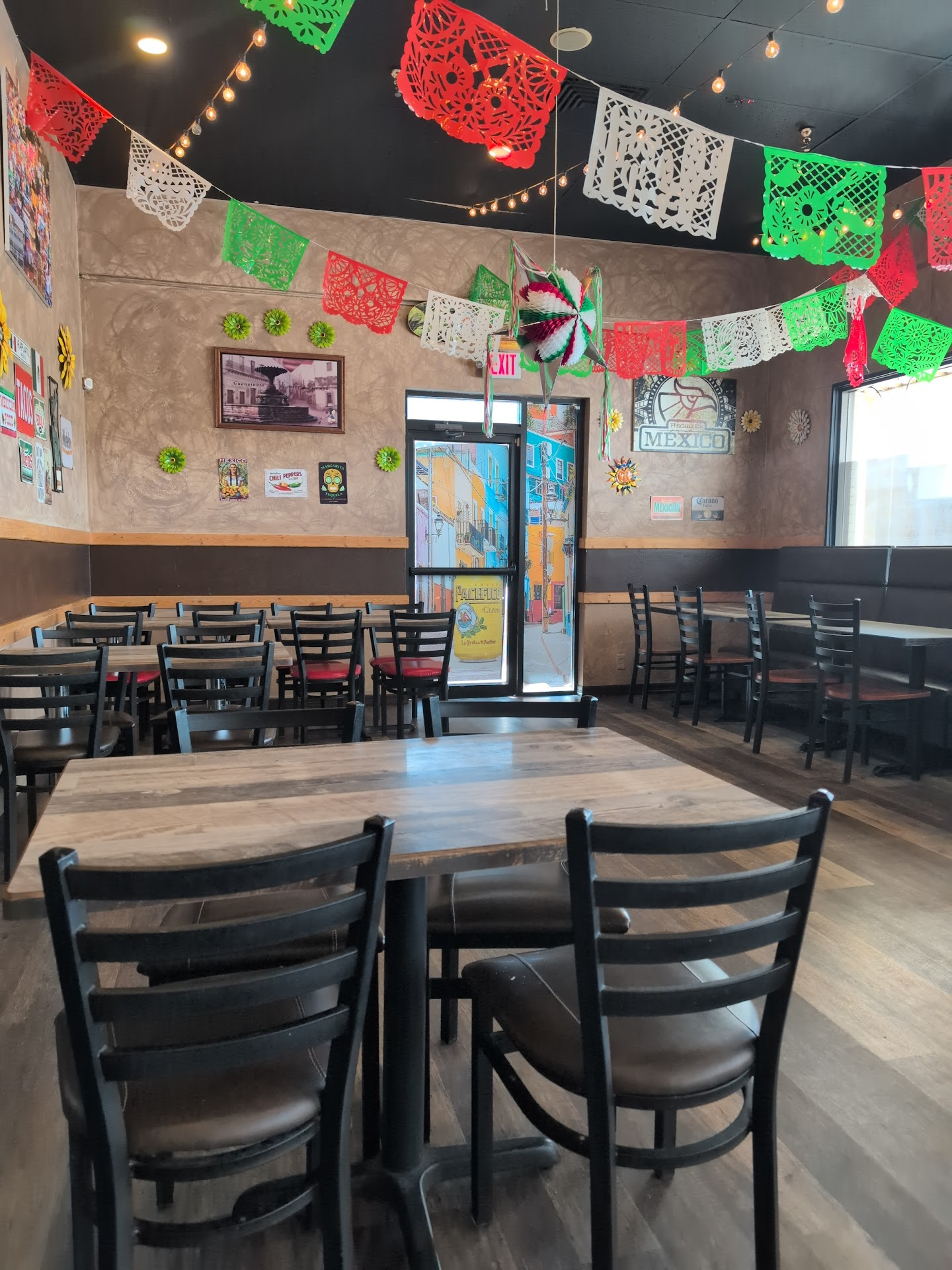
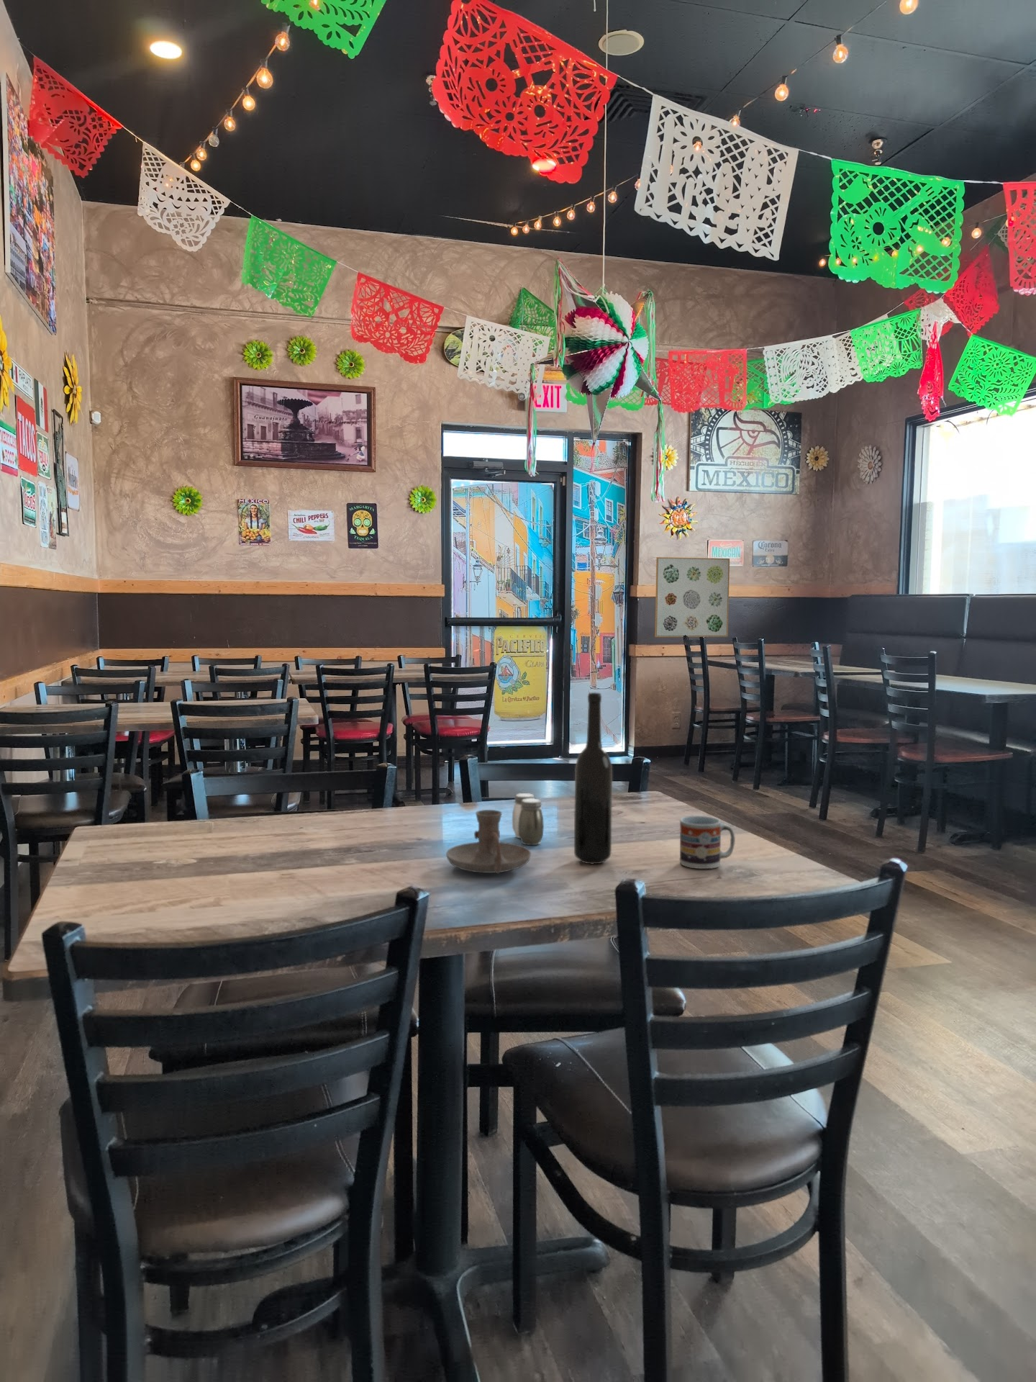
+ wall art (692, 597)
+ salt and pepper shaker (528, 817)
+ candle holder (490, 842)
+ bottle (593, 777)
+ cup (707, 841)
